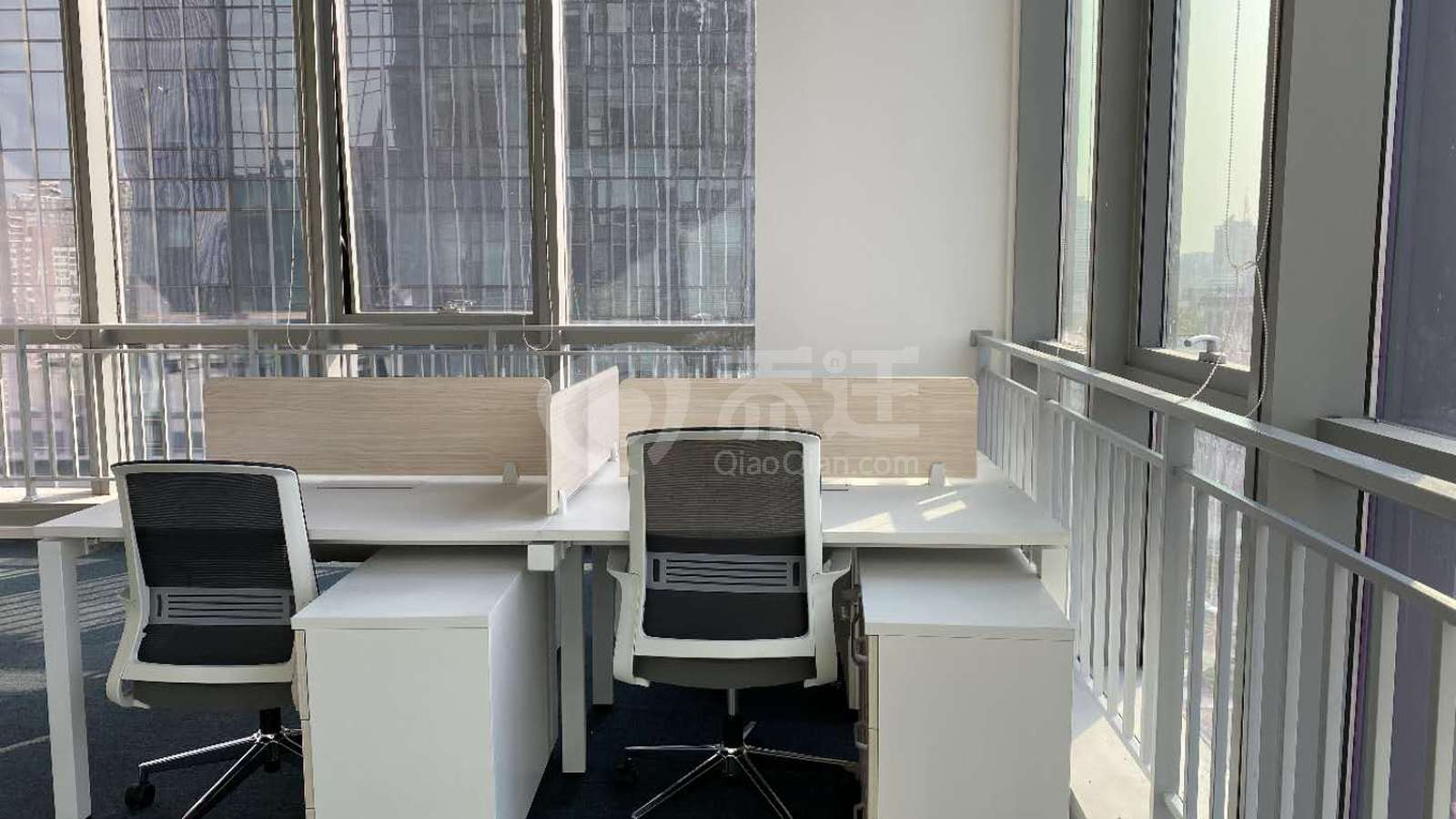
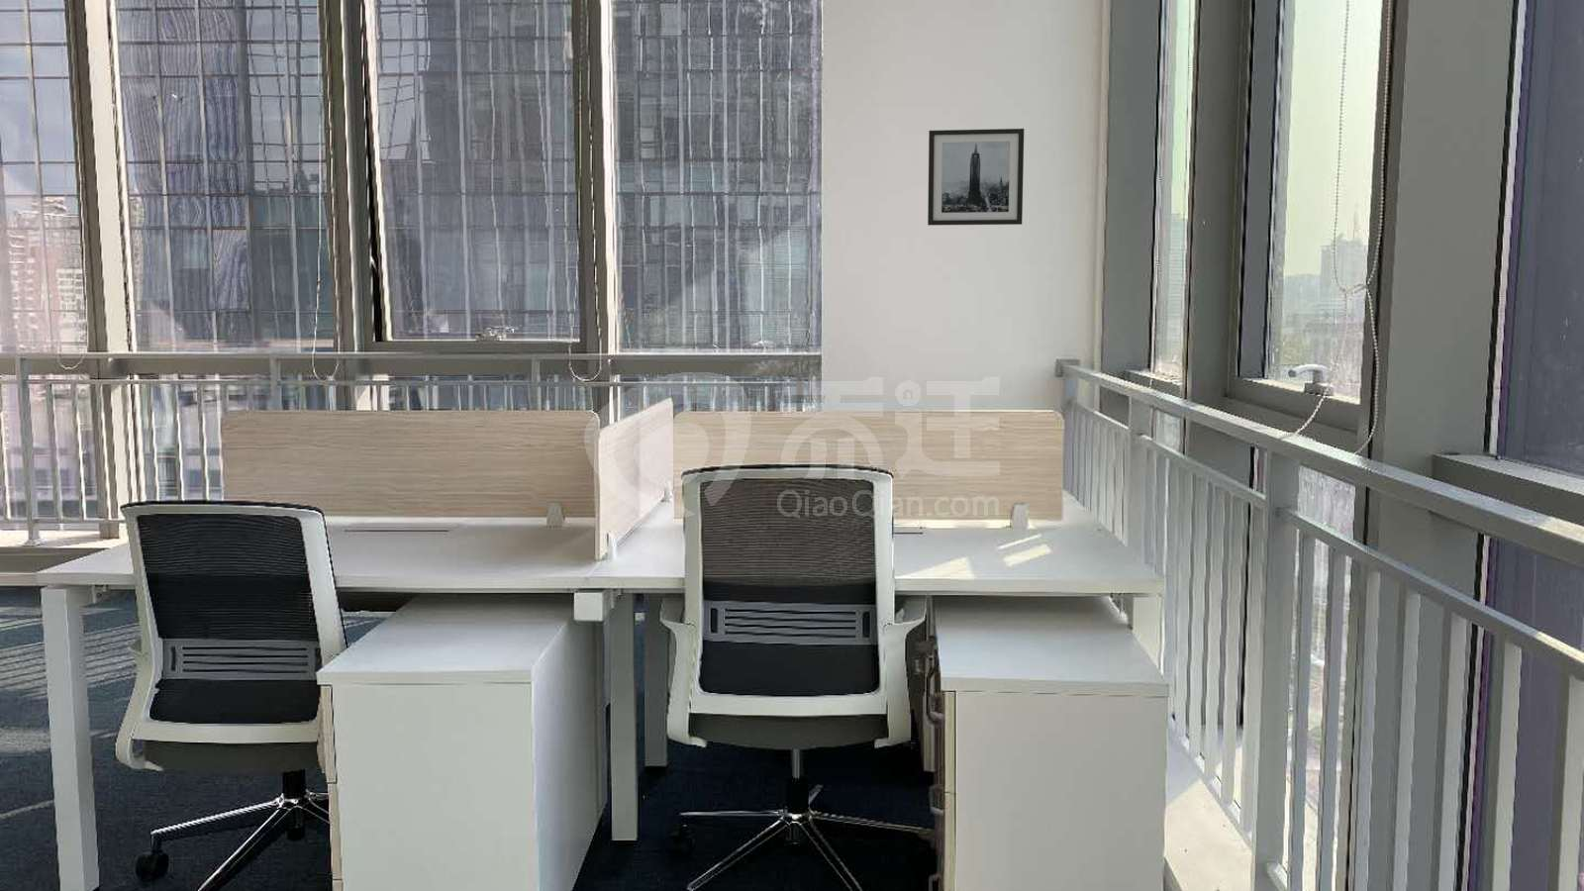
+ wall art (975, 177)
